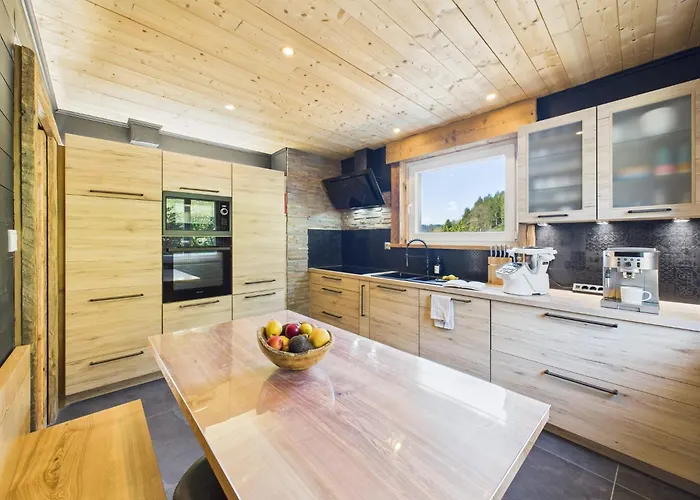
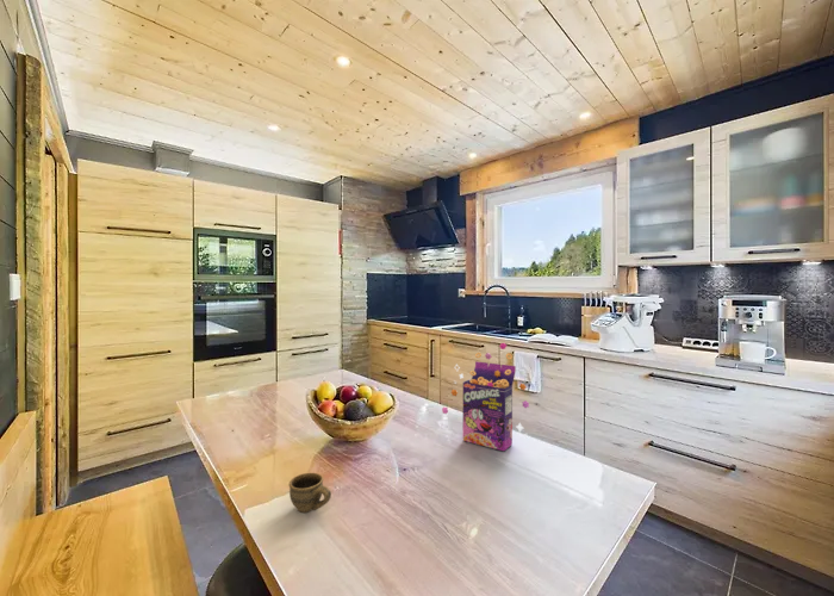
+ cereal box (487, 392)
+ cup (310, 495)
